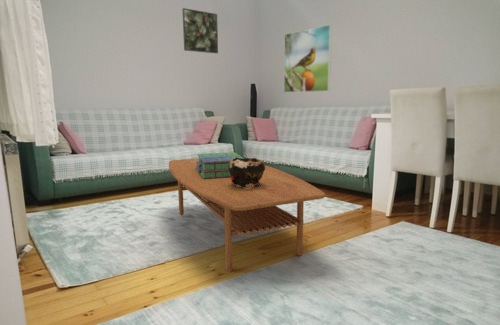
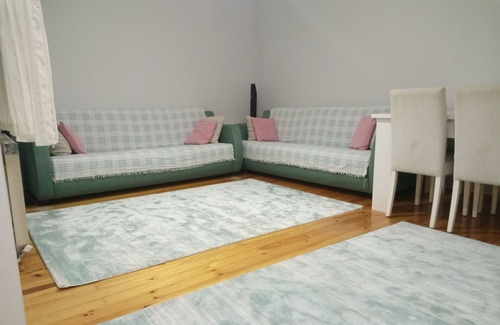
- decorative bowl (246, 171)
- coffee table (230, 203)
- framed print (306, 61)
- stack of books (221, 163)
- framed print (201, 31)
